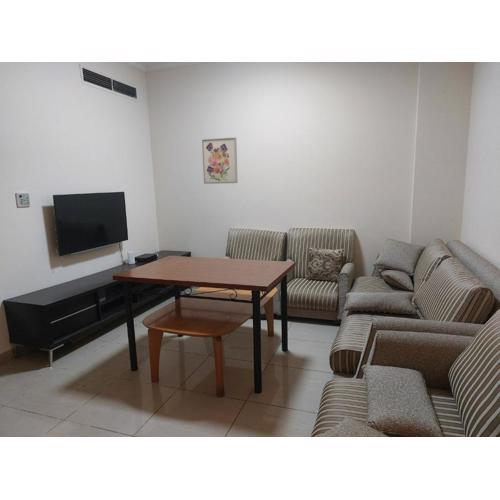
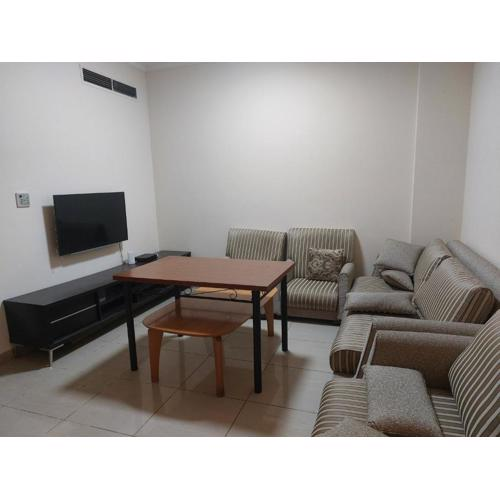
- wall art (219, 161)
